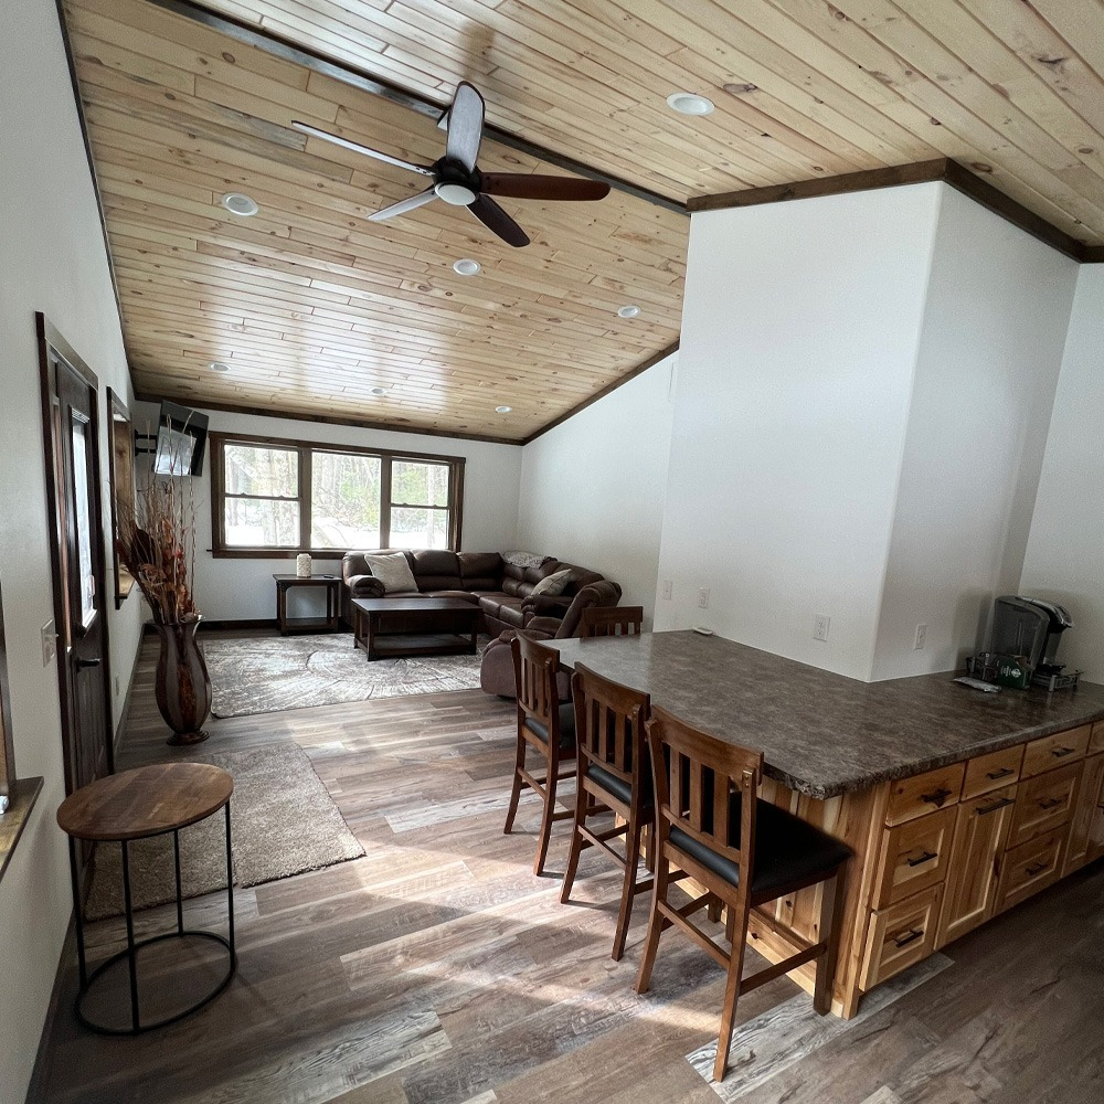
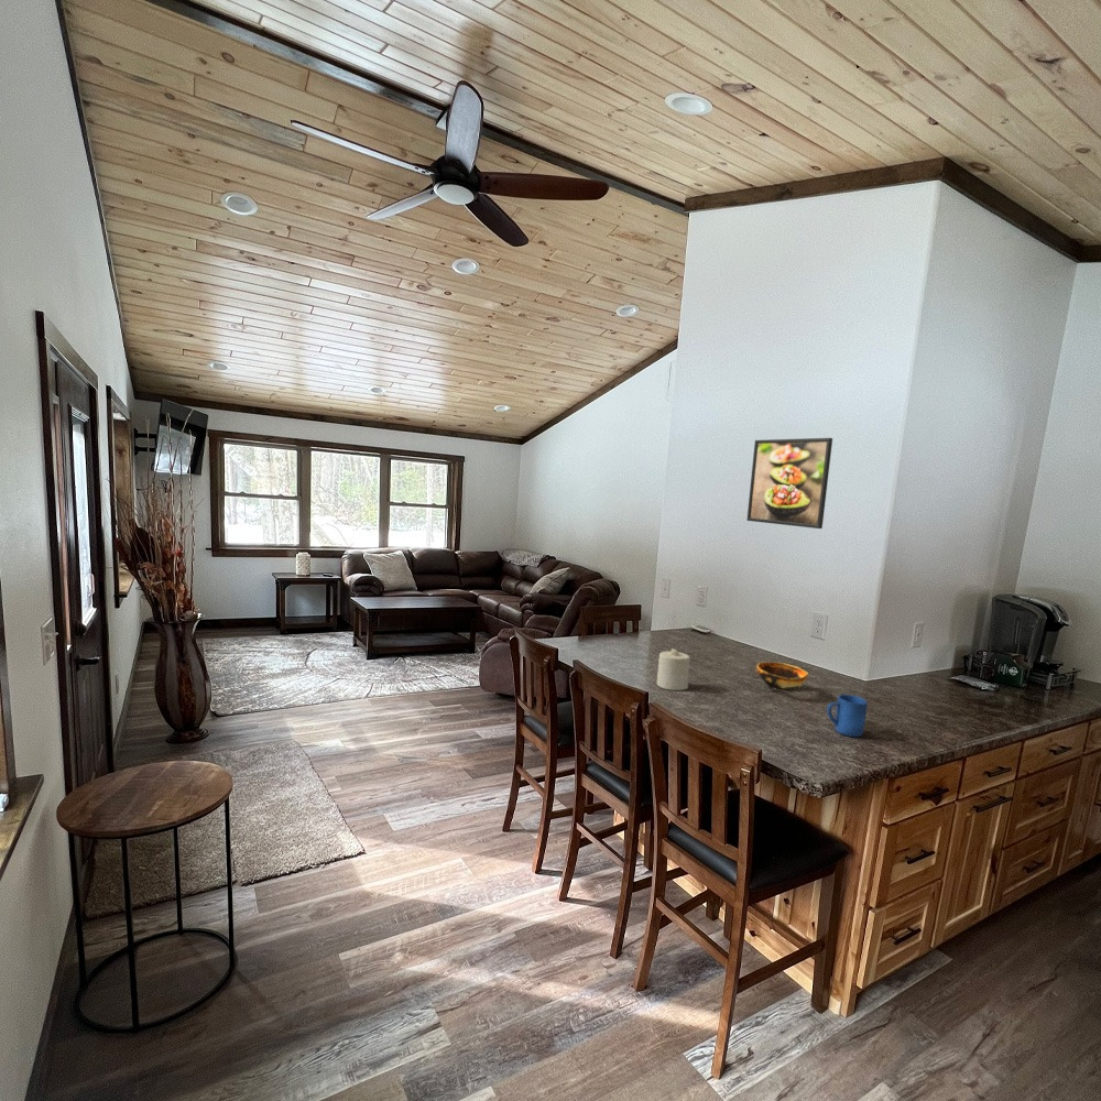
+ candle (674, 667)
+ mug (844, 715)
+ bowl (781, 679)
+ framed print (786, 481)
